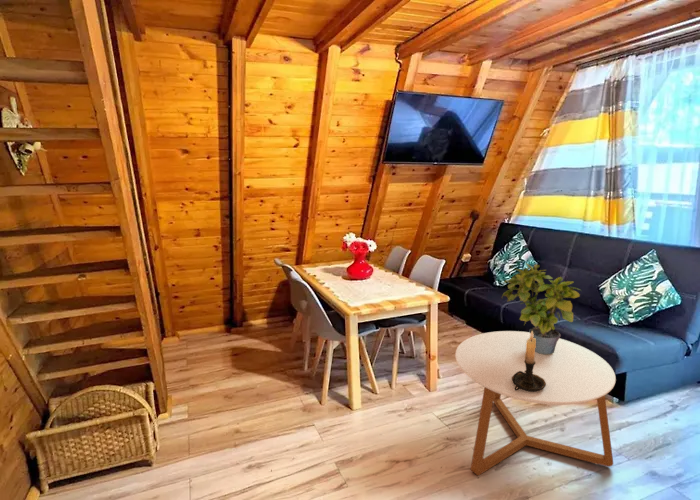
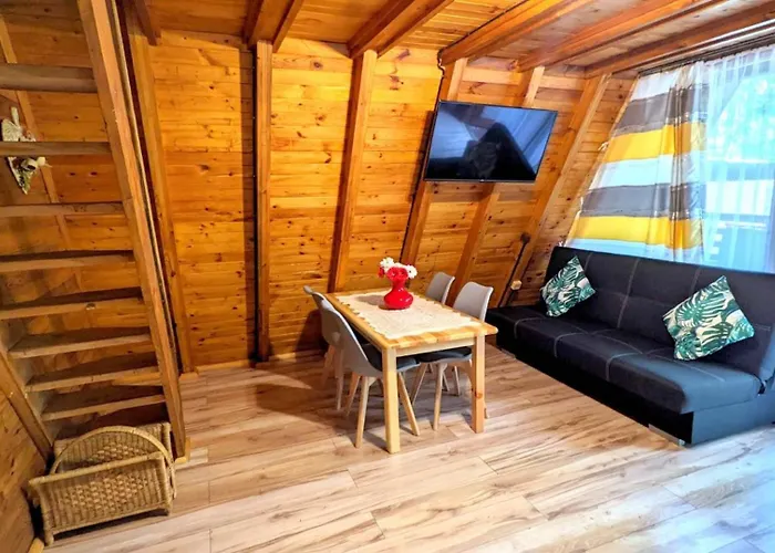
- coffee table (527, 401)
- candle holder (527, 358)
- potted plant (540, 307)
